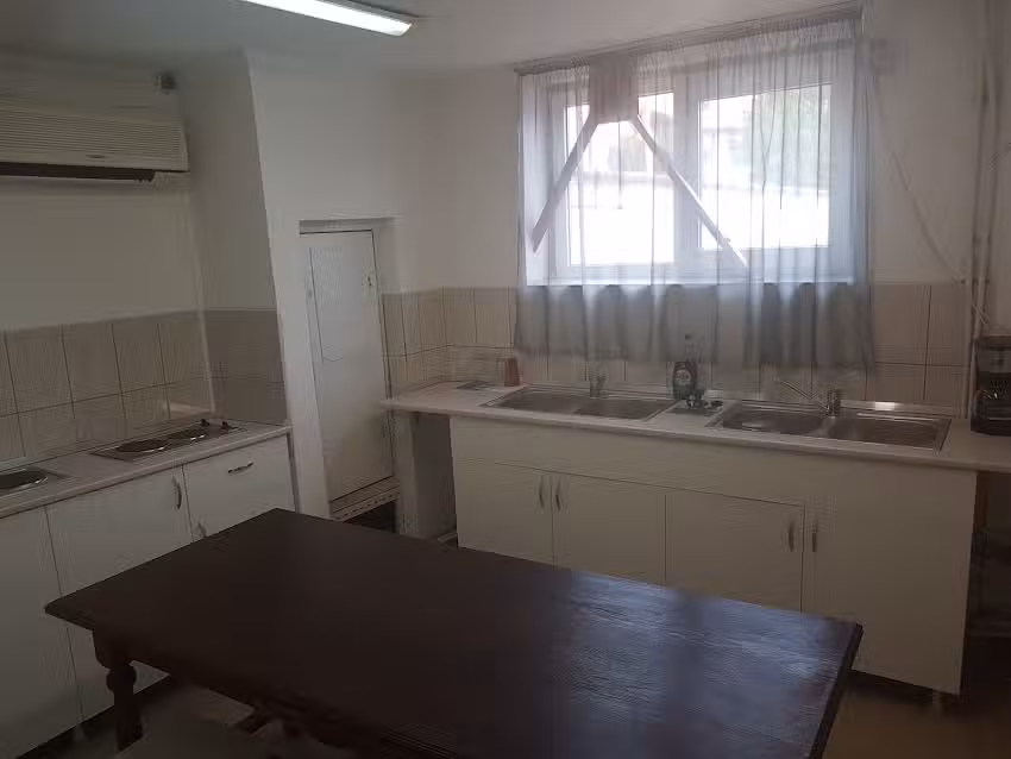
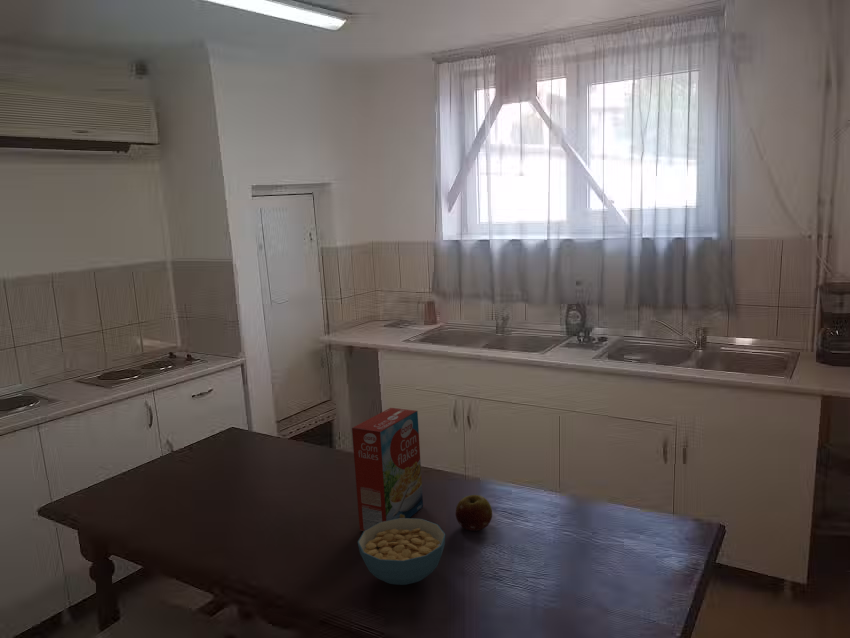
+ cereal bowl (403, 557)
+ fruit (473, 512)
+ cereal box (389, 469)
